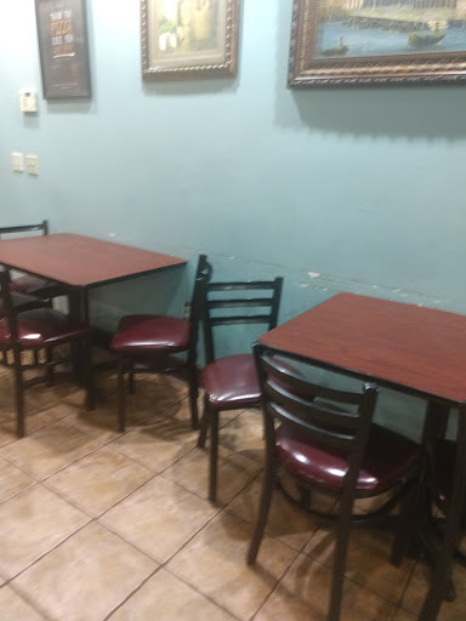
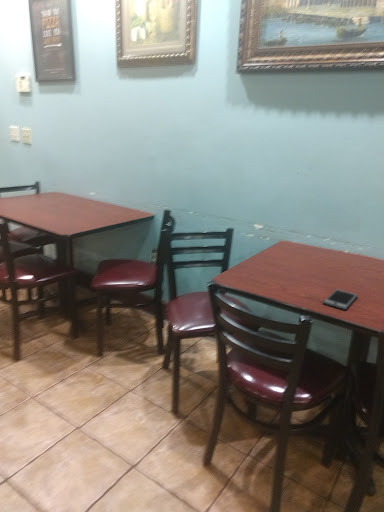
+ smartphone (340, 298)
